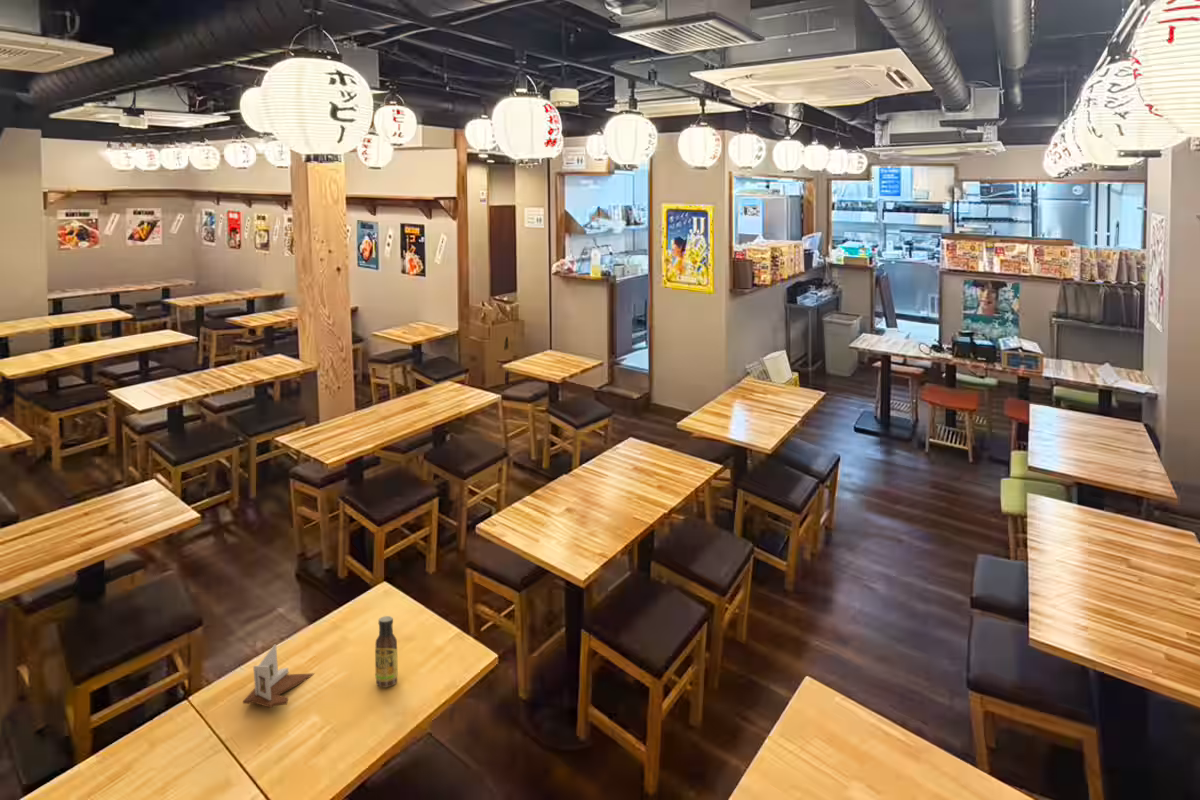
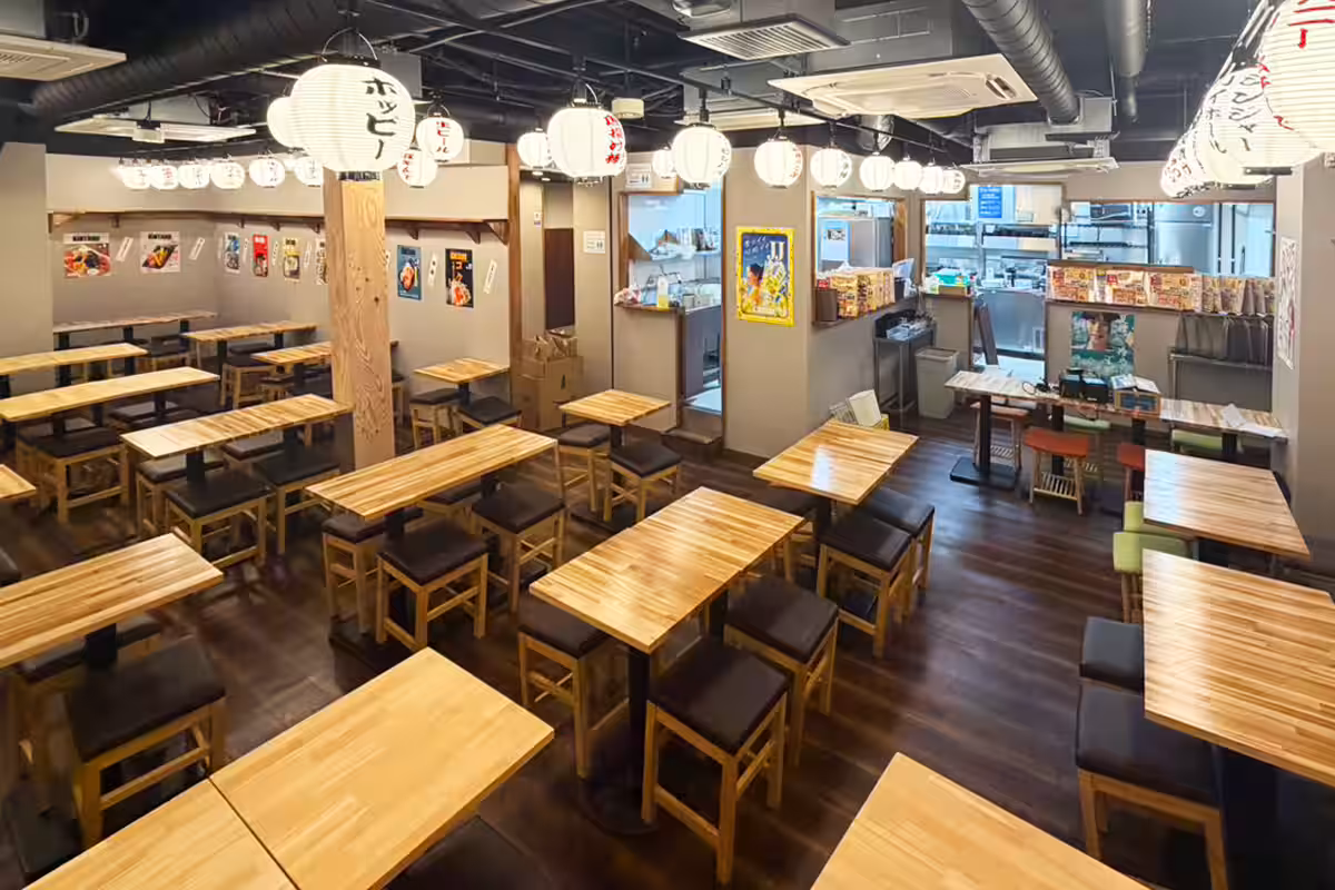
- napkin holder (284, 668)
- sauce bottle (385, 651)
